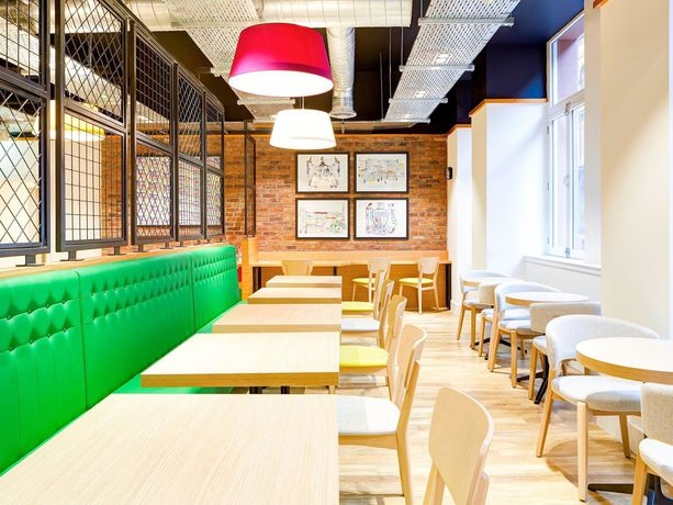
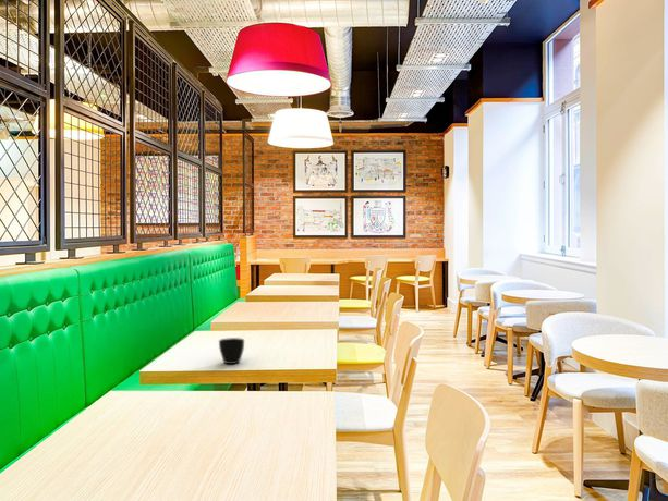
+ cup (232, 351)
